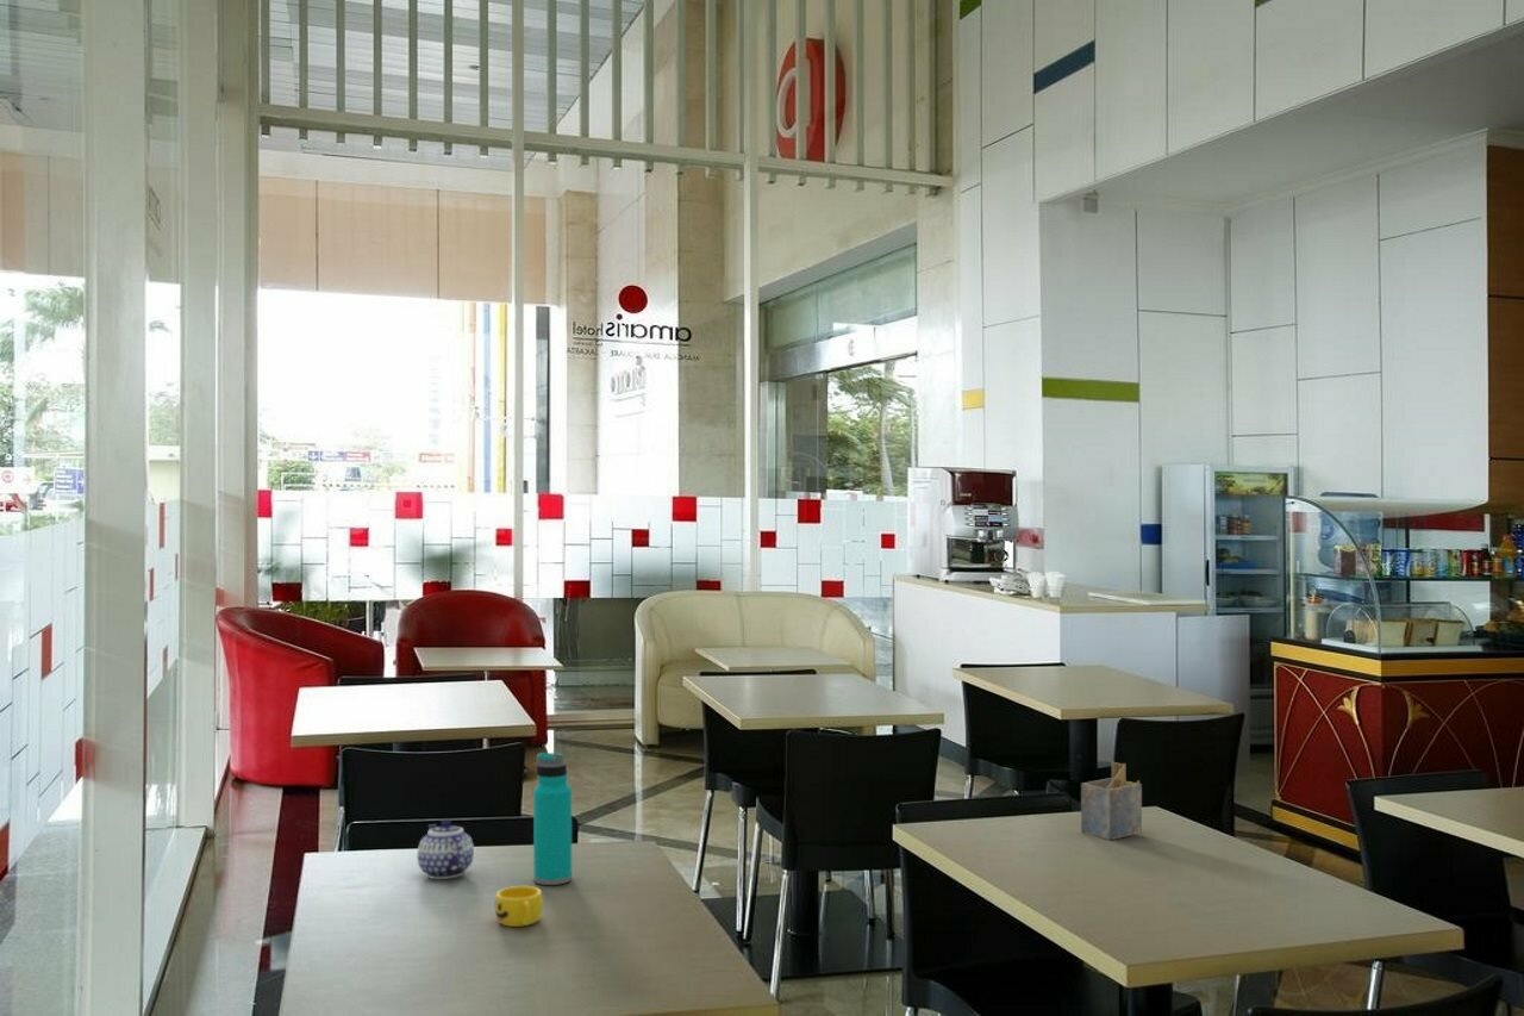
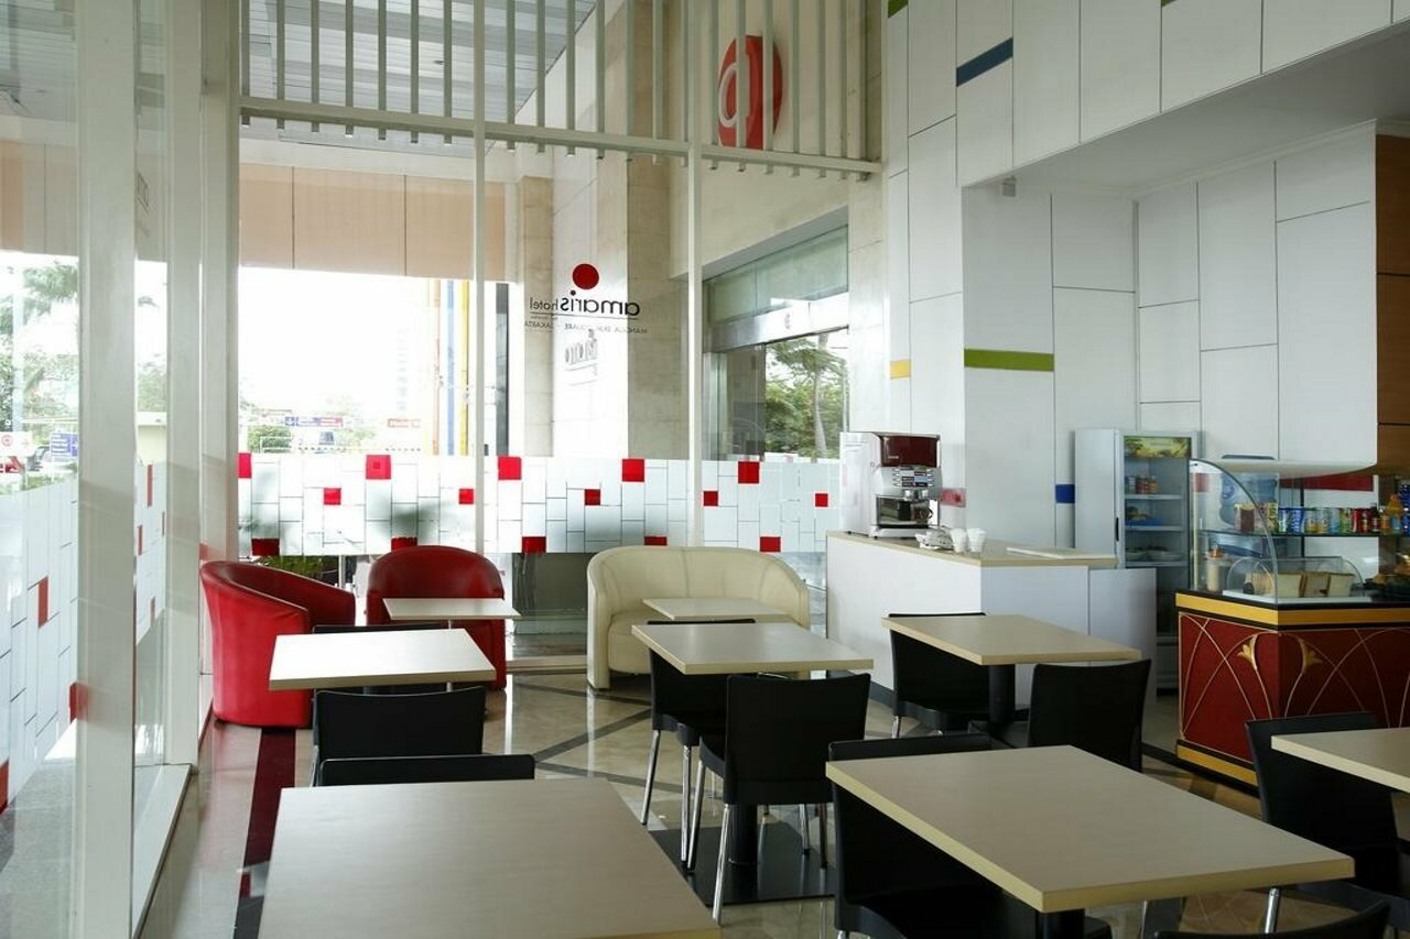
- cup (520, 908)
- napkin holder (1111, 799)
- water bottle (552, 816)
- teapot (445, 847)
